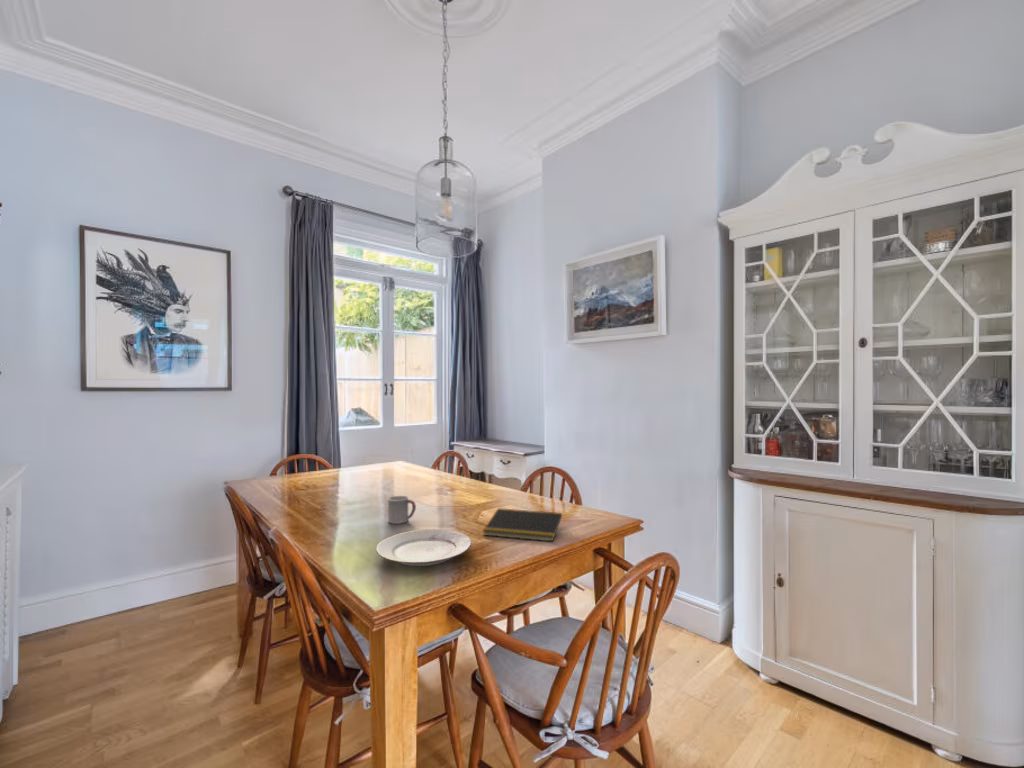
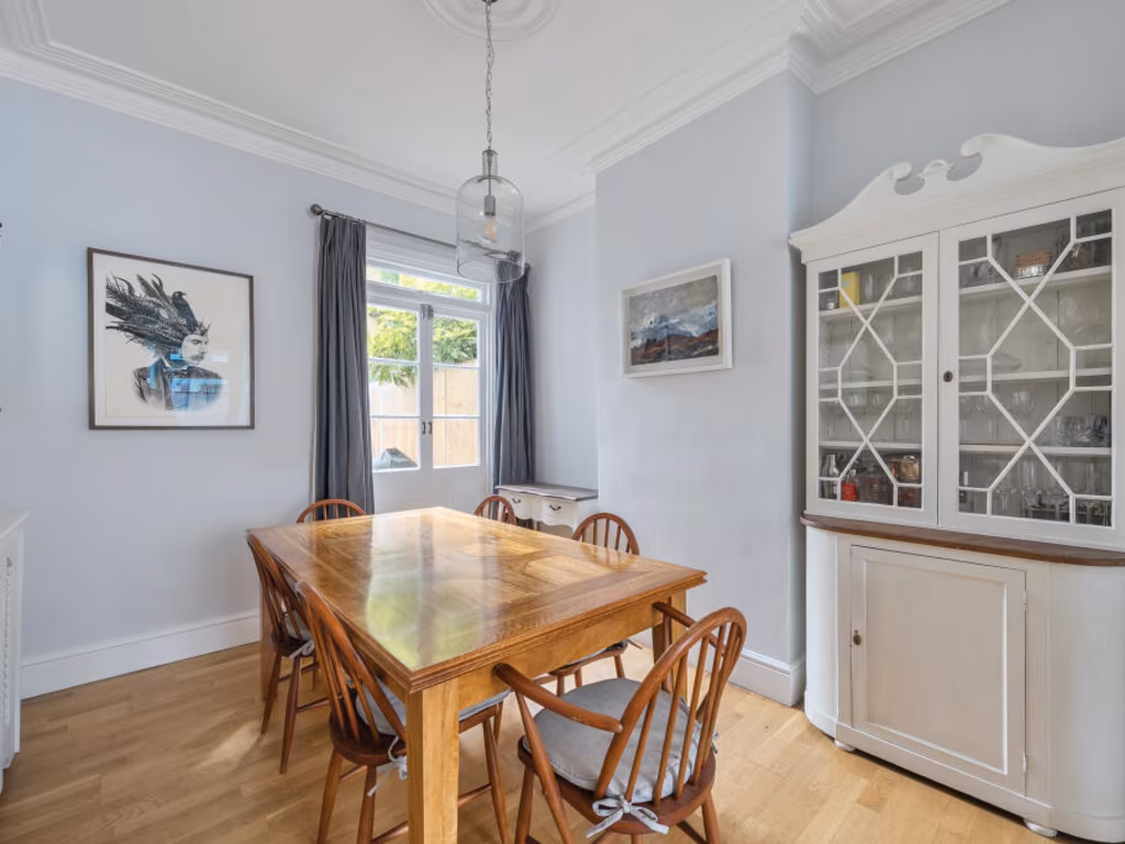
- cup (402, 509)
- plate (424, 549)
- notepad (523, 523)
